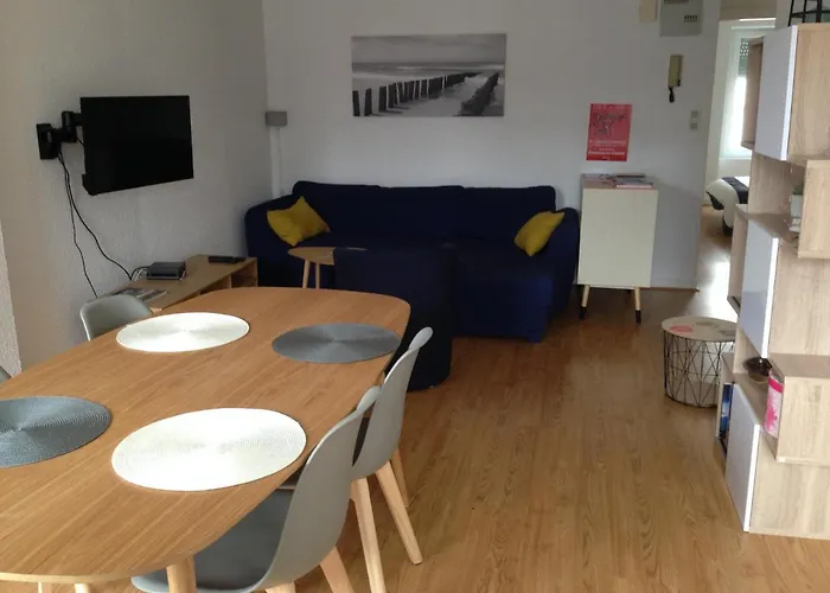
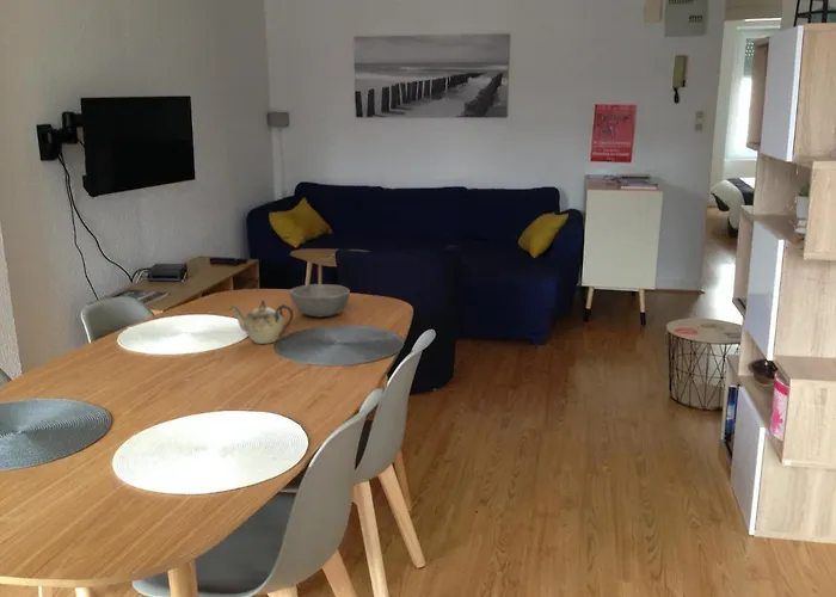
+ bowl (320, 301)
+ teapot (260, 320)
